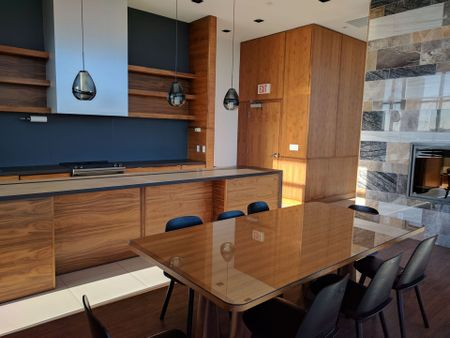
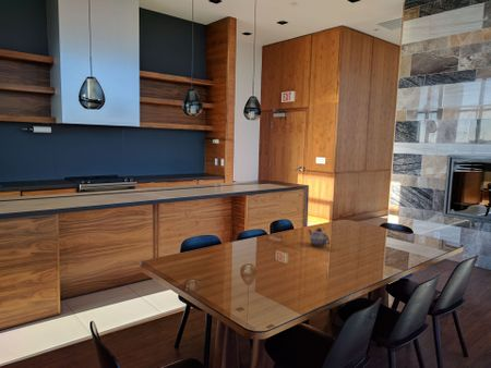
+ teapot (318, 236)
